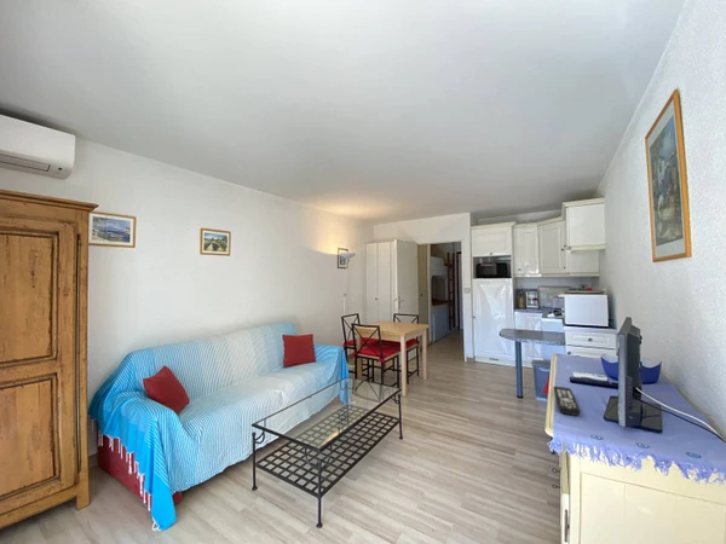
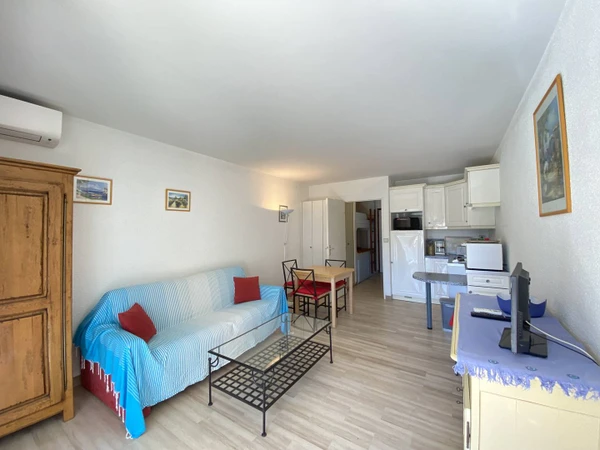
- remote control (565, 399)
